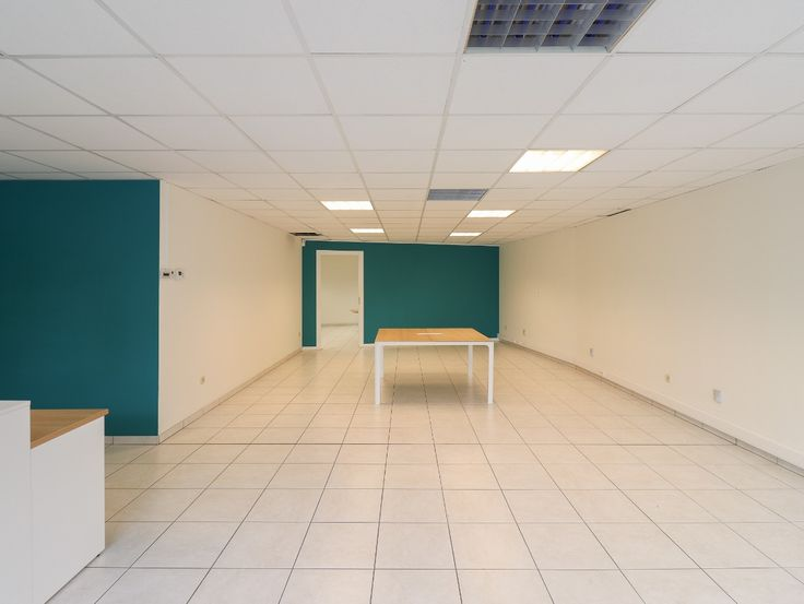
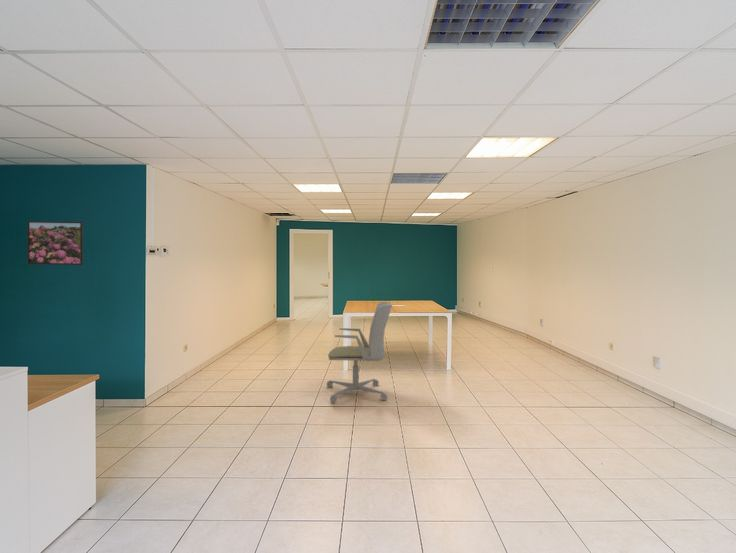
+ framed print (55, 243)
+ office chair (355, 348)
